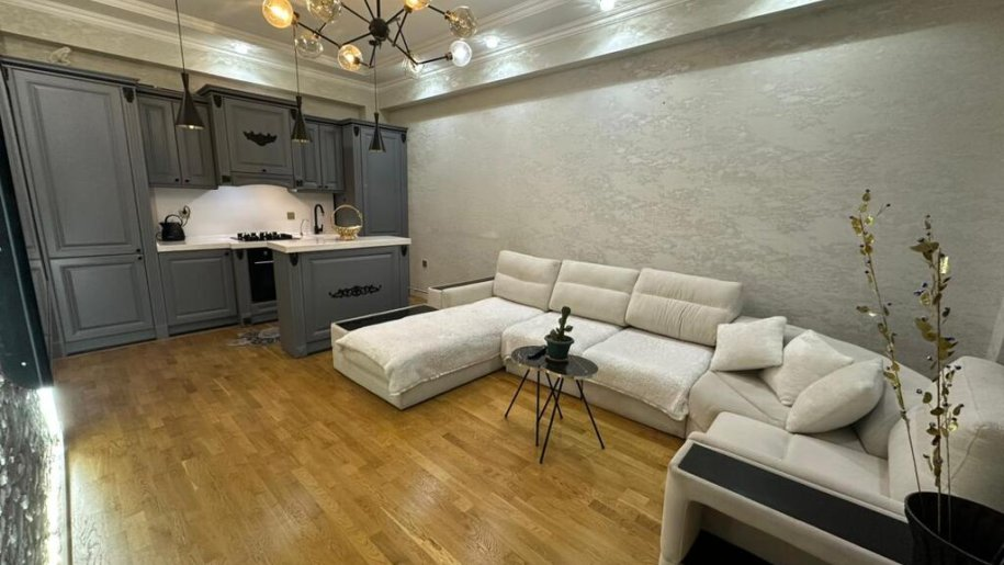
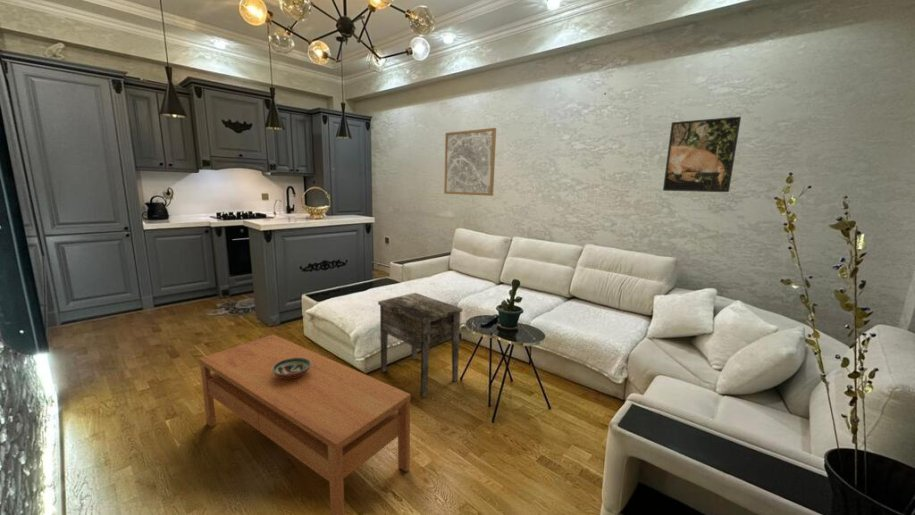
+ side table (419, 340)
+ coffee table (298, 410)
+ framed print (699, 156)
+ decorative bowl (292, 369)
+ wall art (468, 163)
